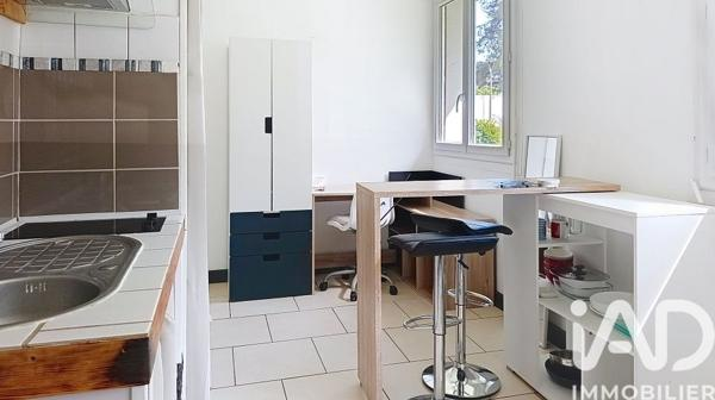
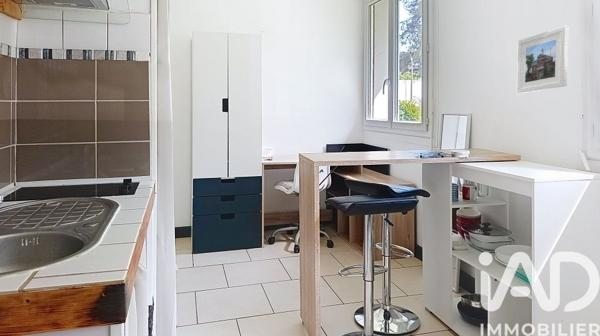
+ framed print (540, 61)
